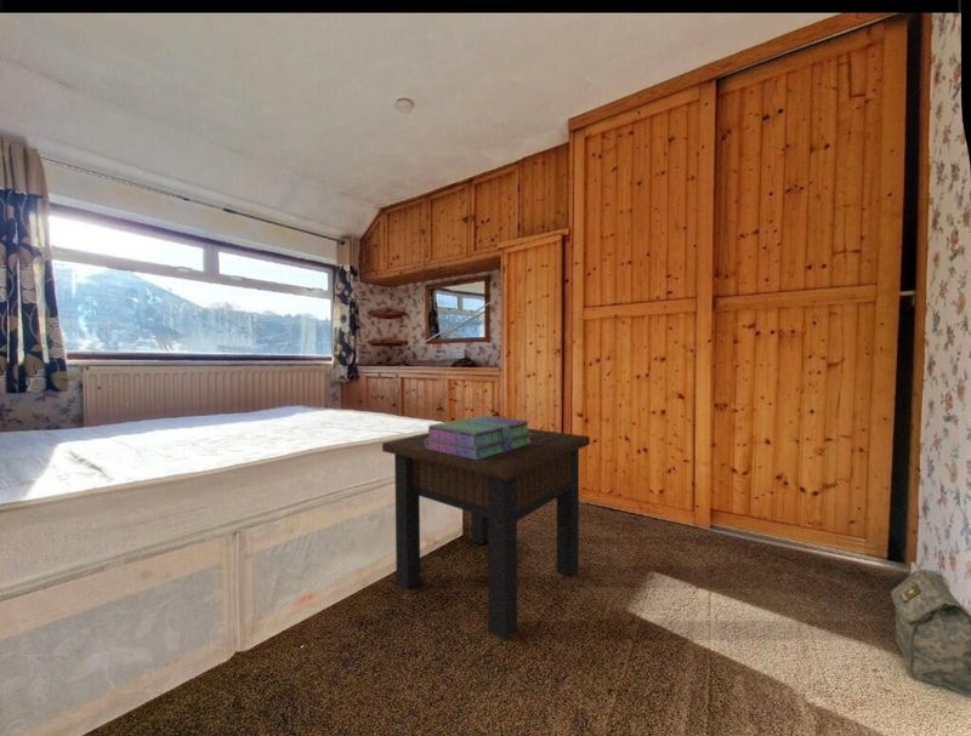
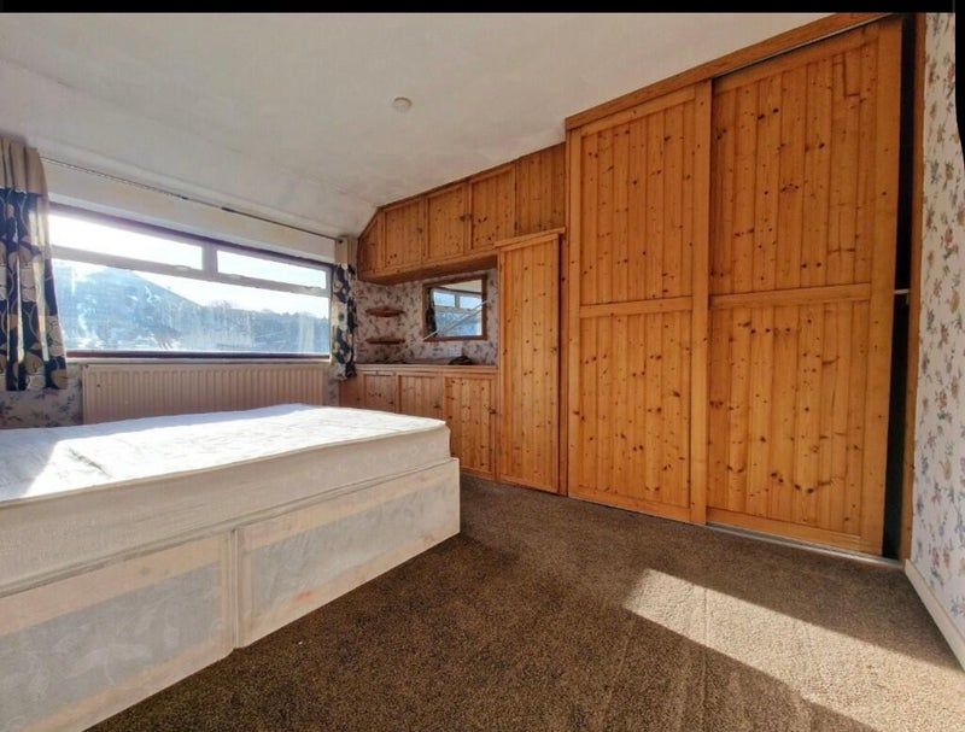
- bag (931, 623)
- side table (489, 508)
- stack of books (479, 433)
